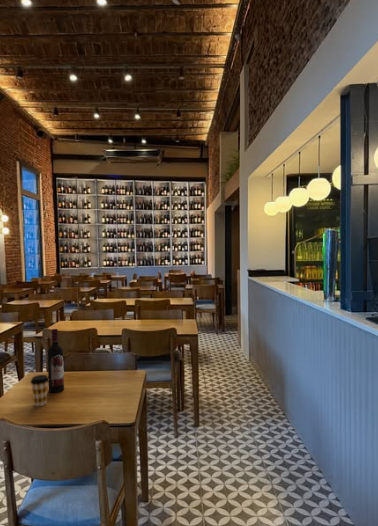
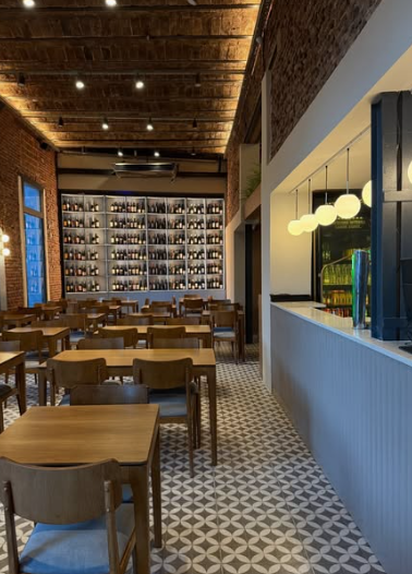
- coffee cup (40, 390)
- wine bottle (55, 359)
